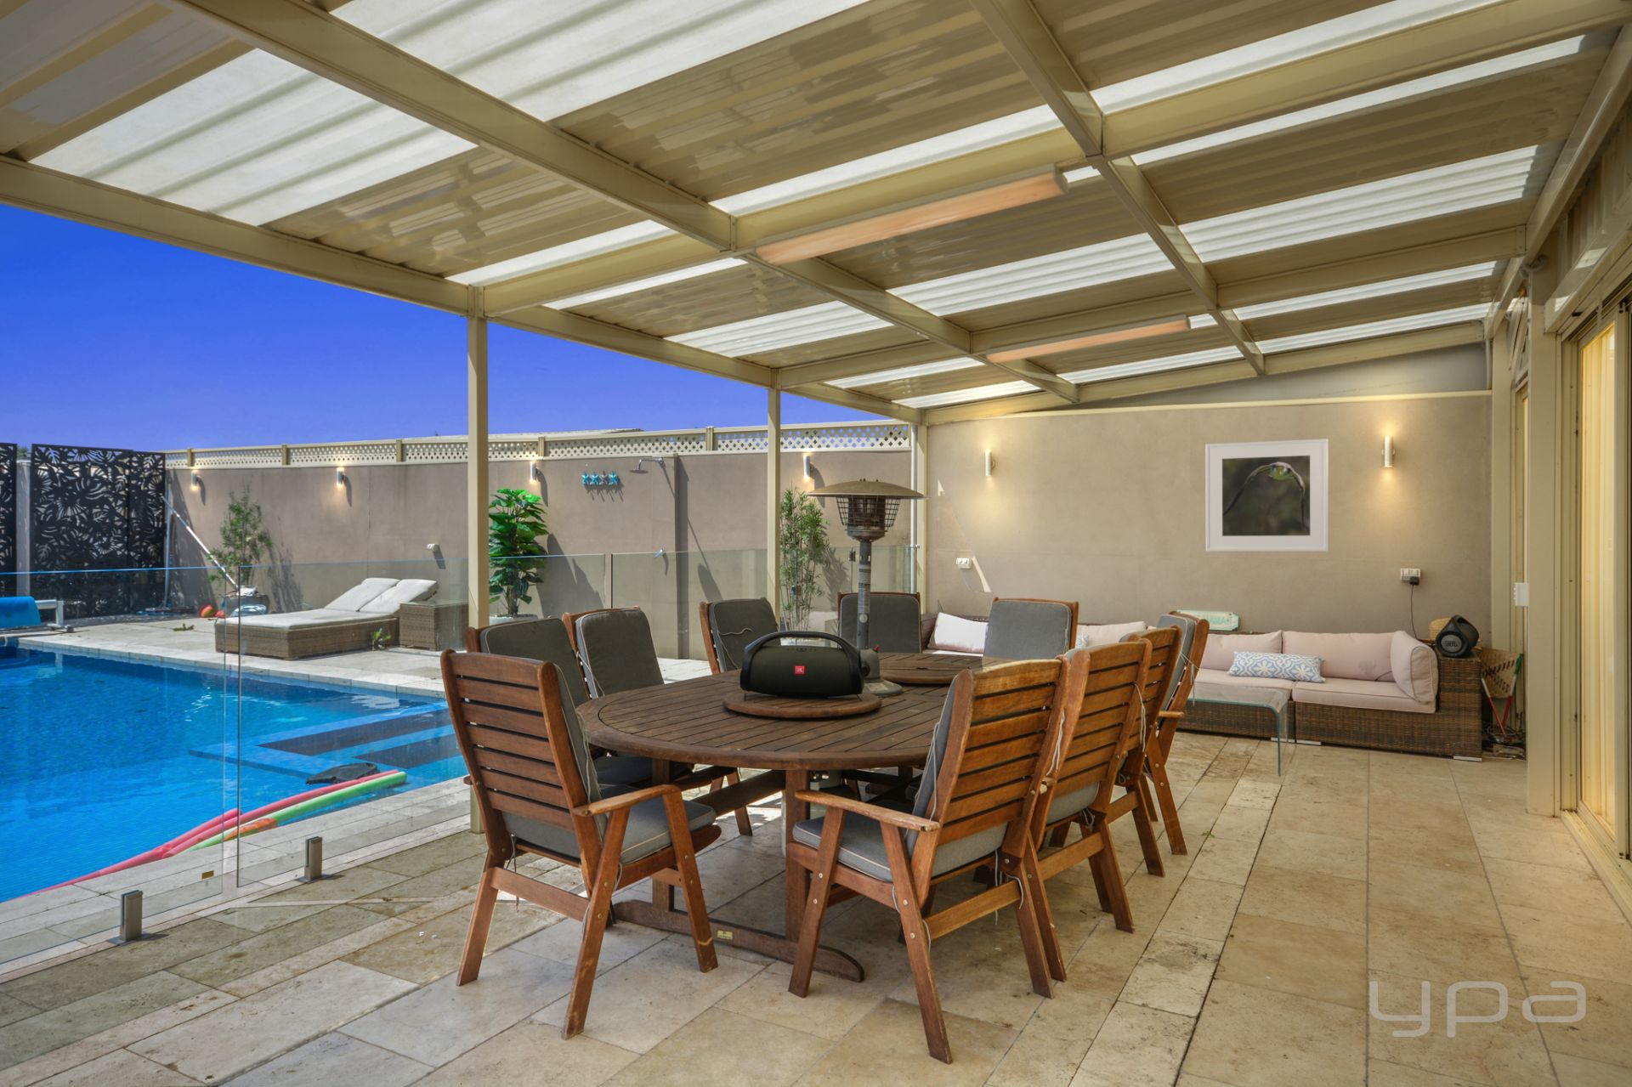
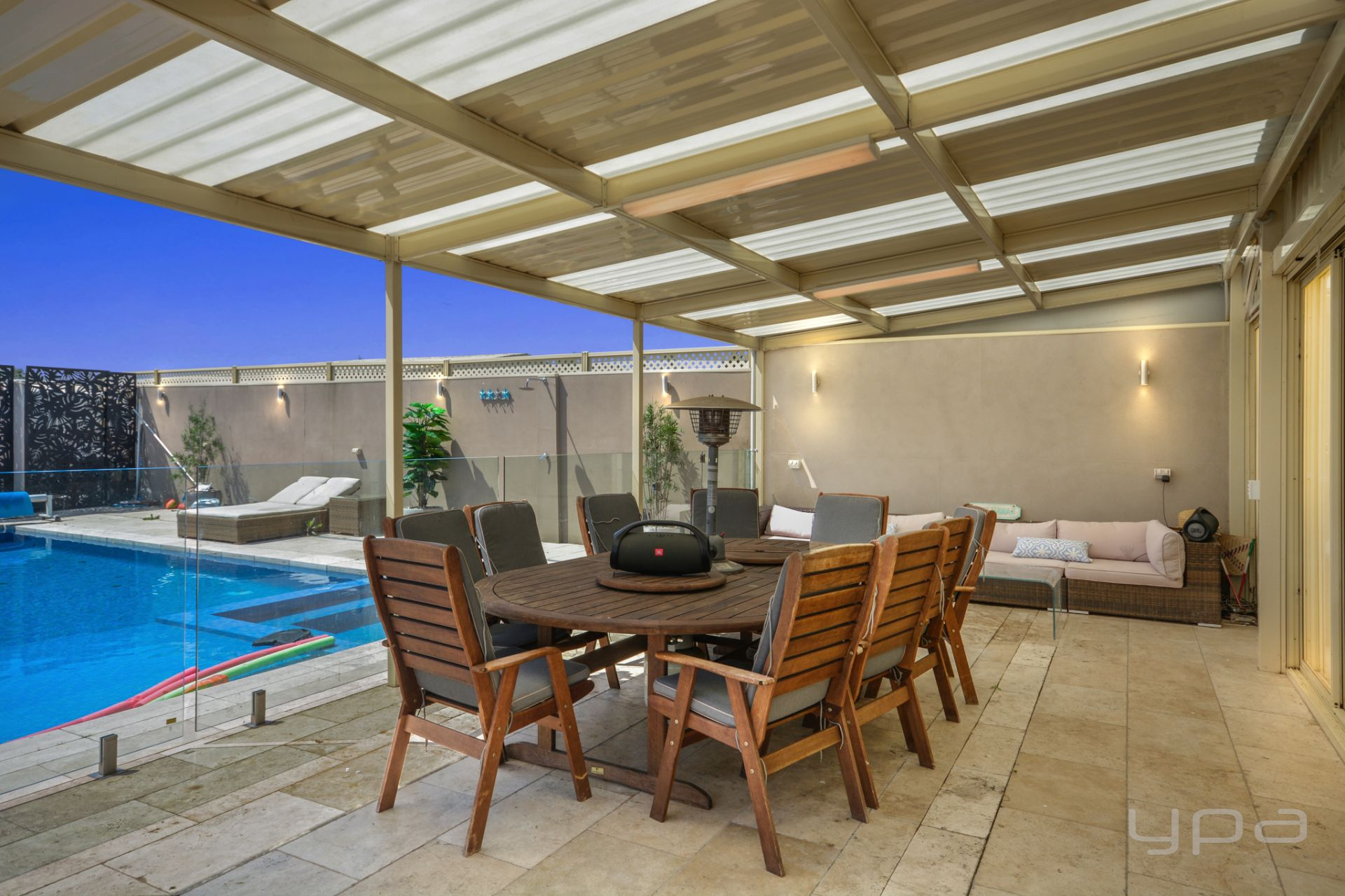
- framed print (1264, 496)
